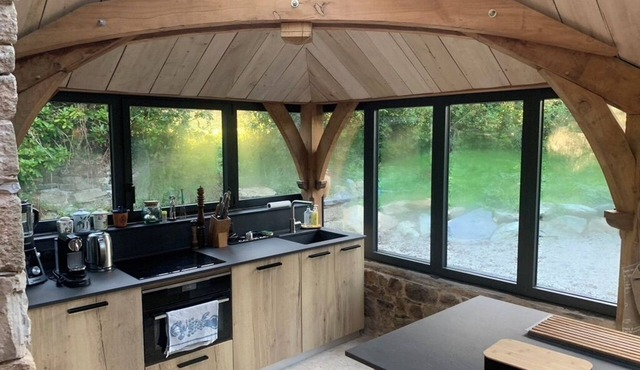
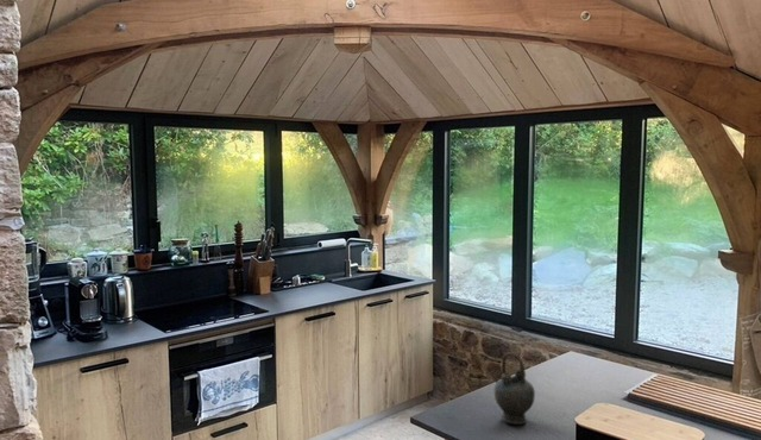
+ teapot (510, 384)
